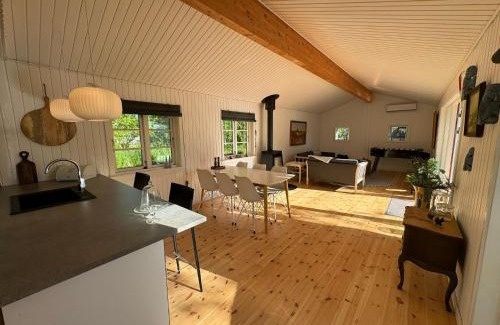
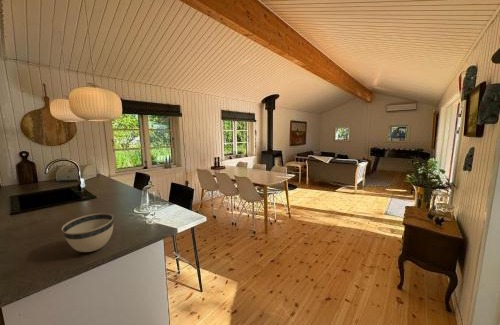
+ bowl (89, 235)
